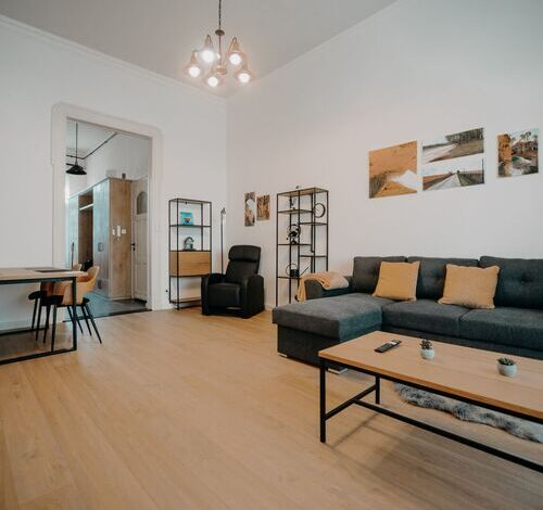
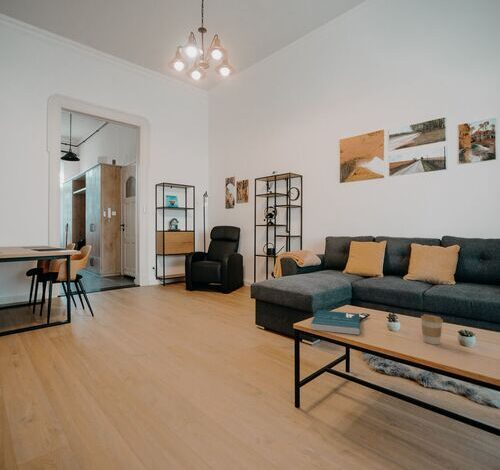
+ coffee cup (431, 328)
+ book (336, 321)
